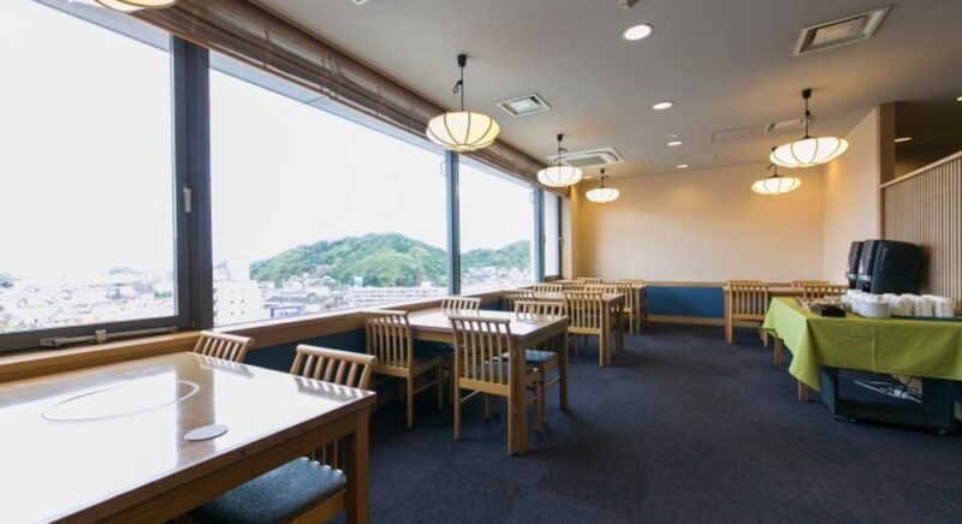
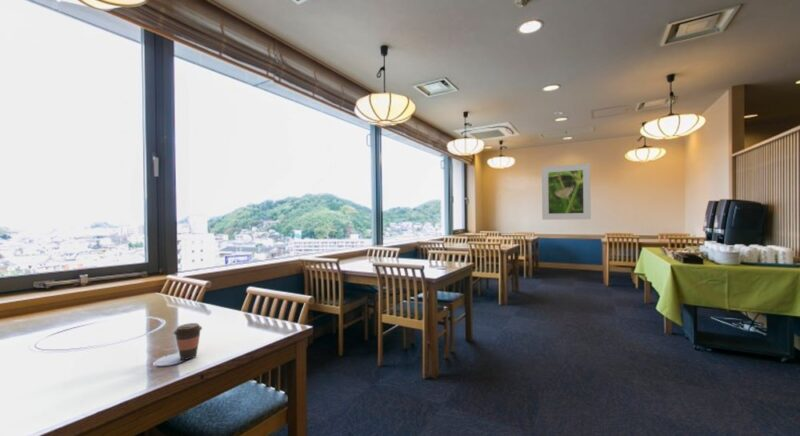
+ coffee cup (188, 341)
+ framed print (565, 192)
